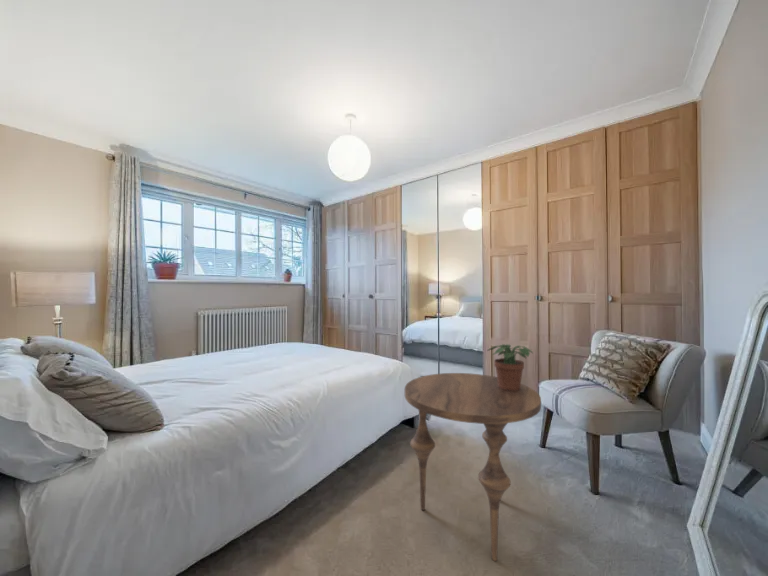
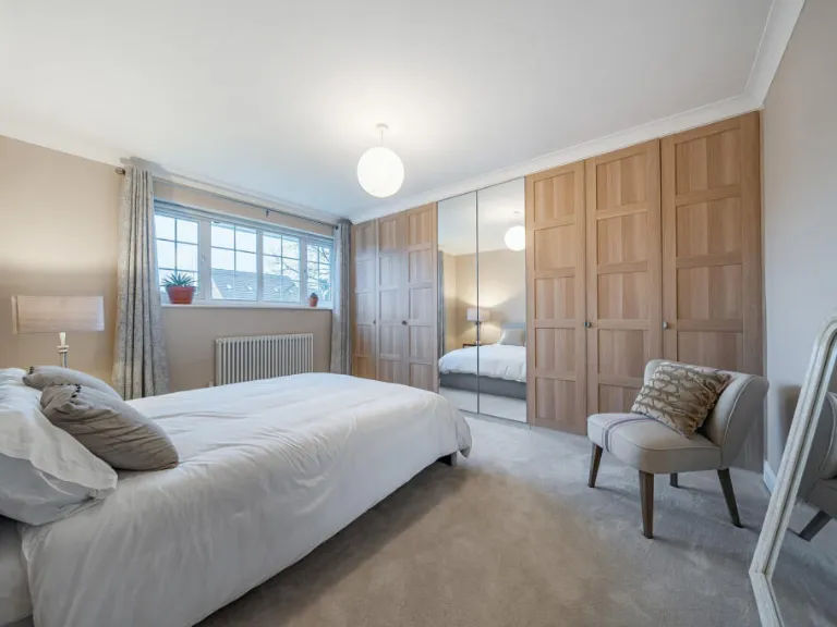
- potted plant (510, 366)
- side table (486, 463)
